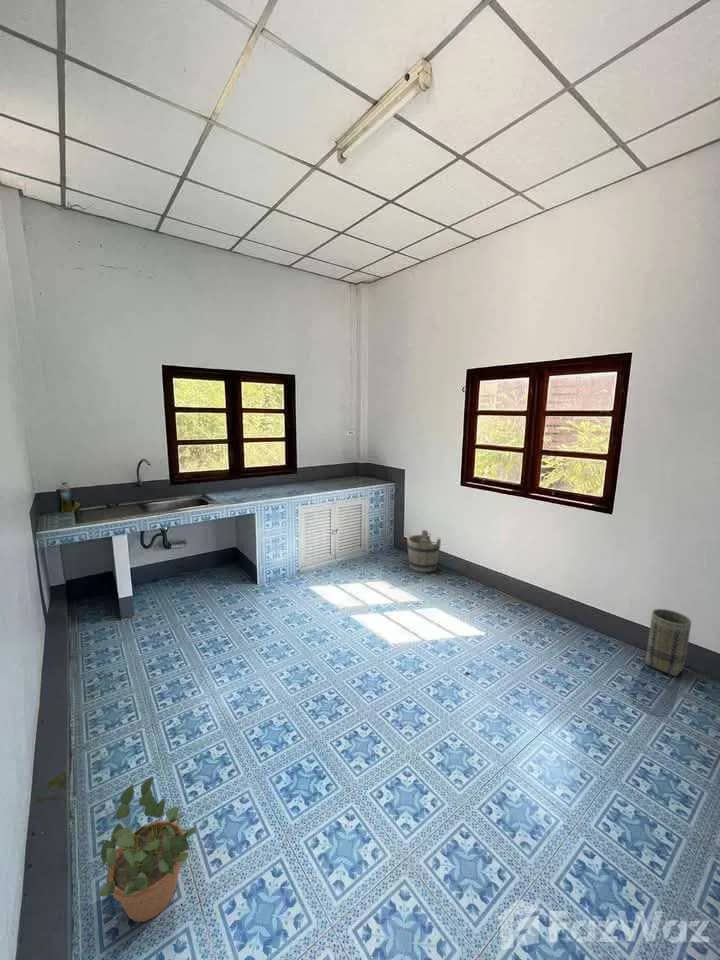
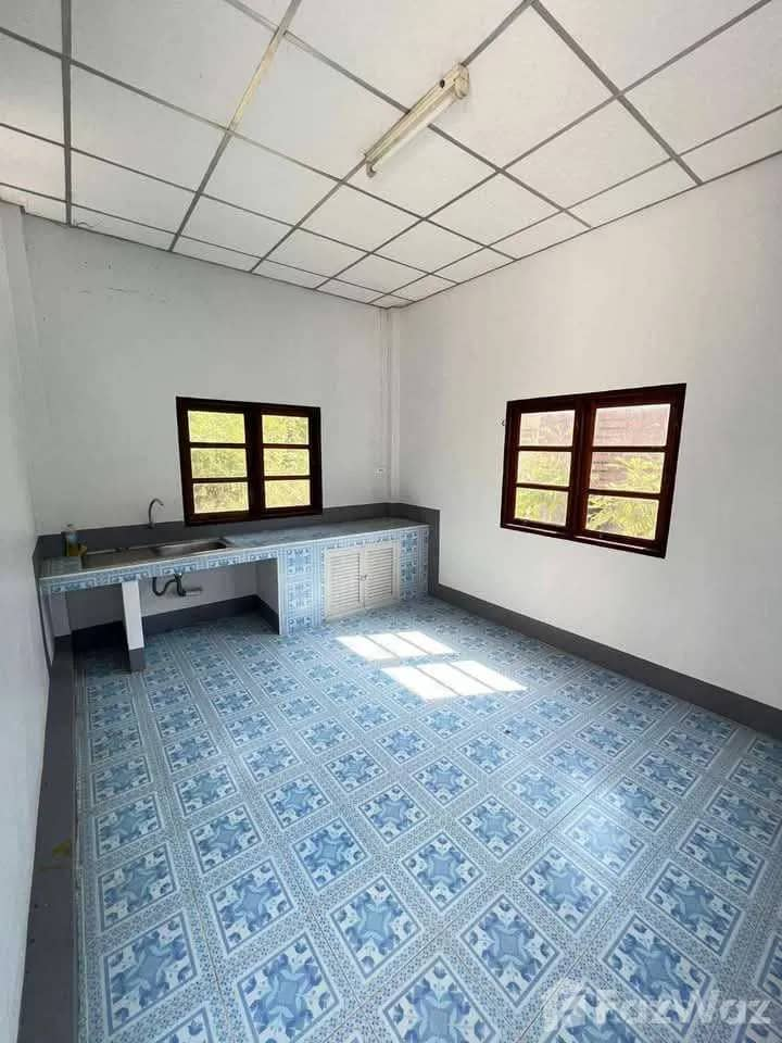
- bucket (423, 550)
- basket (667, 641)
- potted plant (143, 850)
